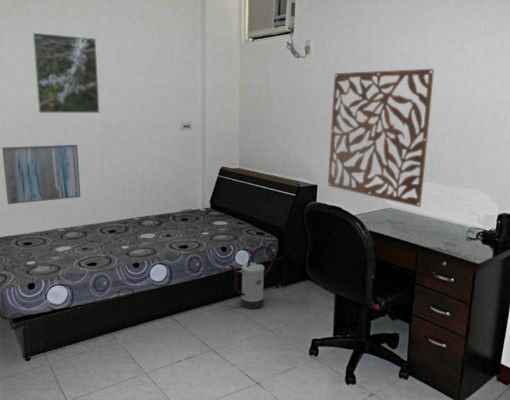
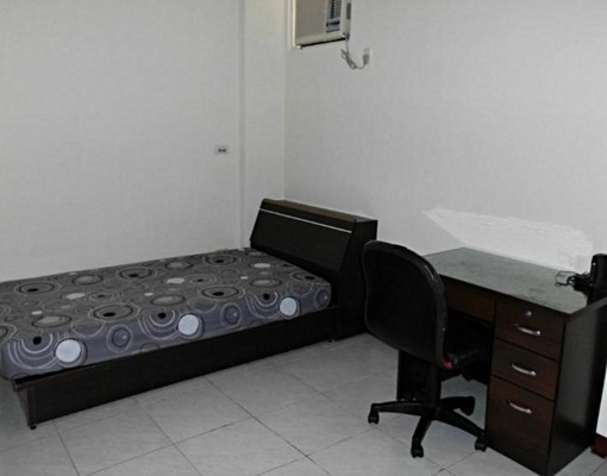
- watering can (252, 276)
- wall art (43, 173)
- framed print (67, 75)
- wall panel (374, 135)
